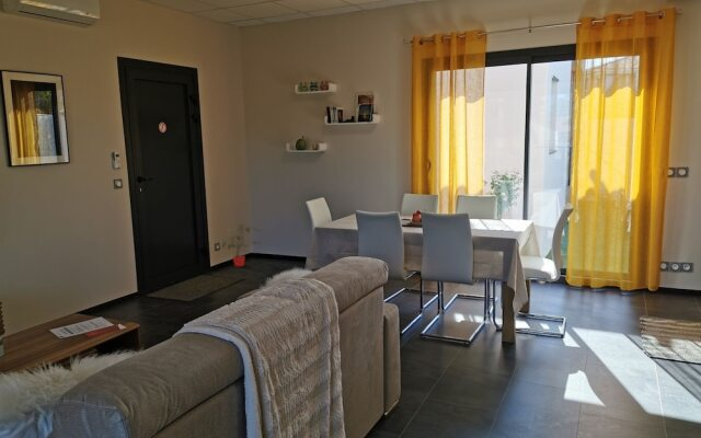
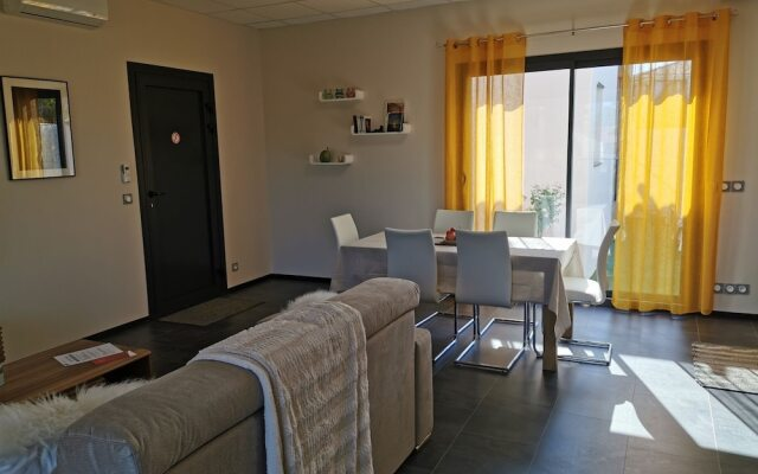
- potted plant (241, 244)
